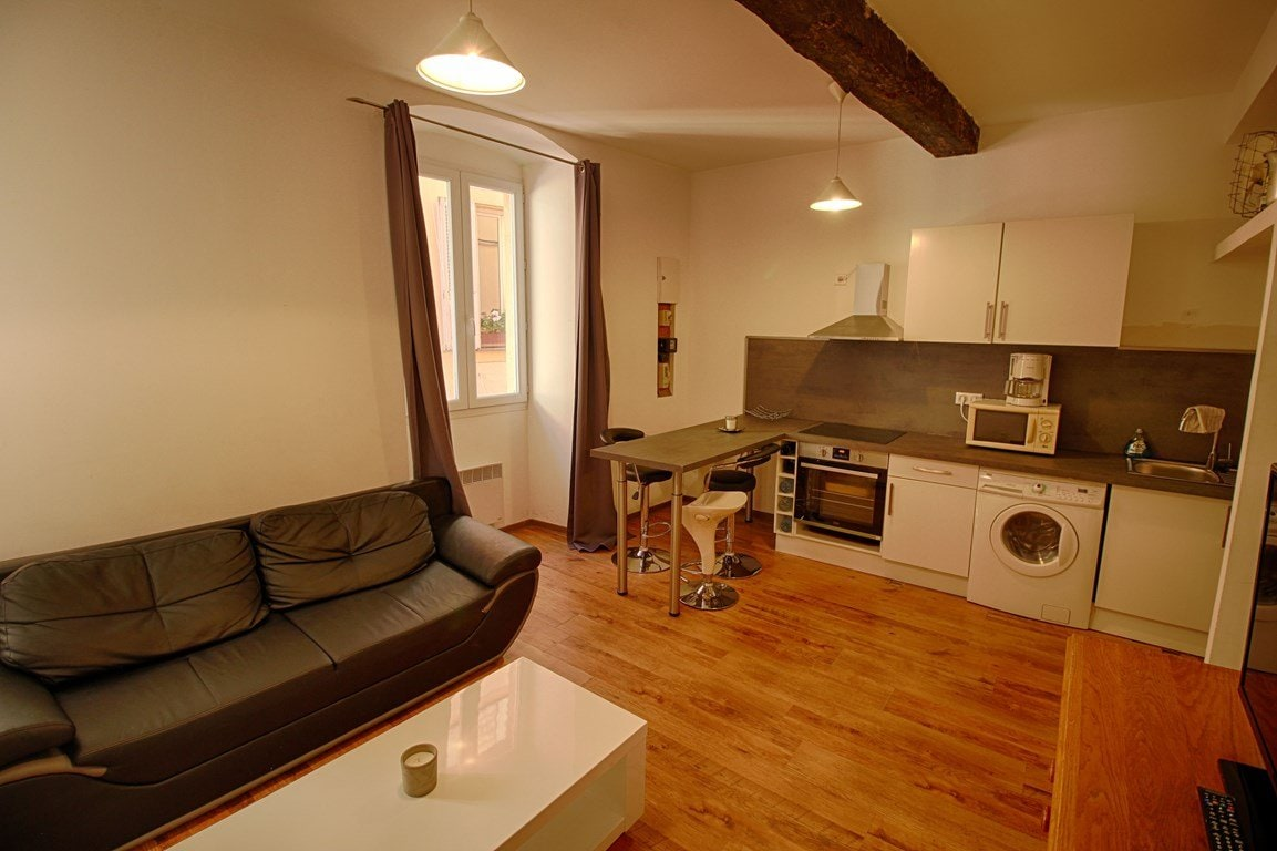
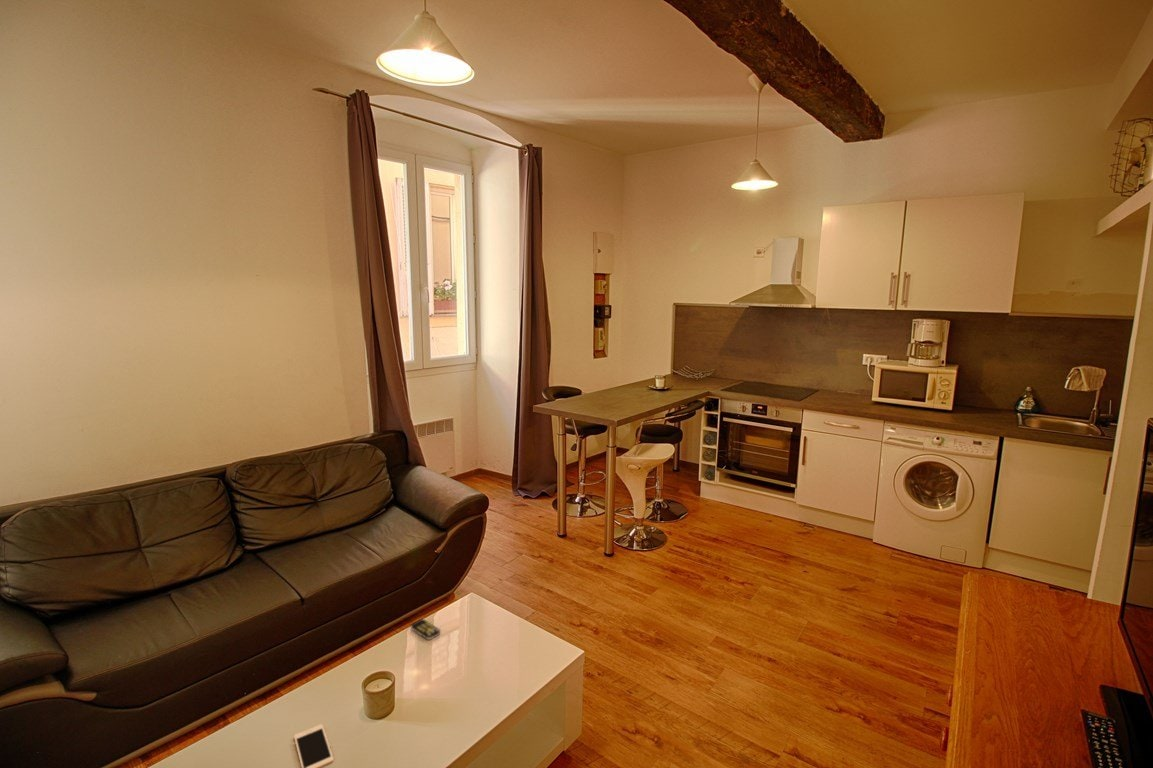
+ cell phone (313, 747)
+ remote control (425, 629)
